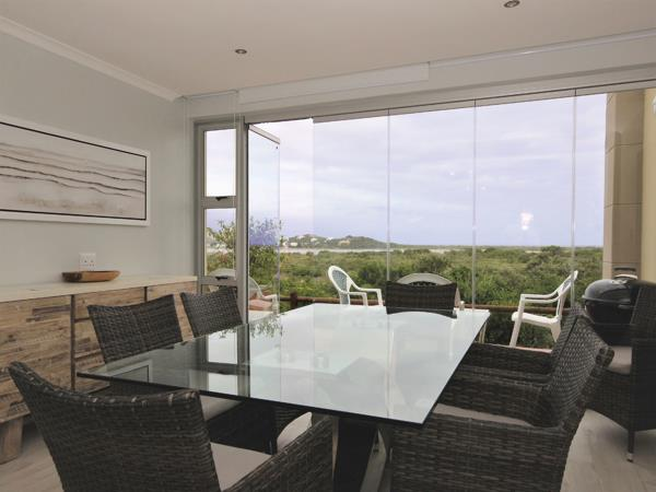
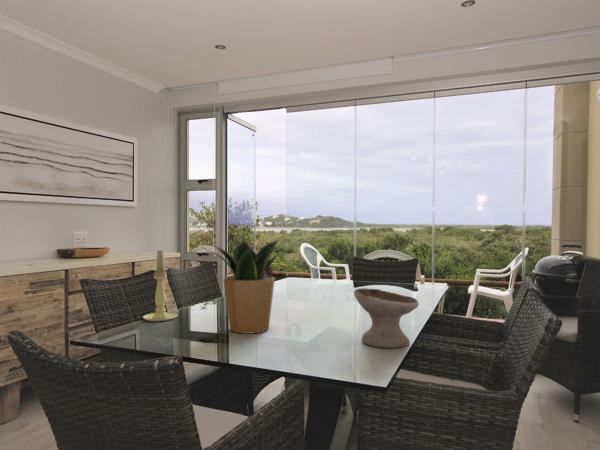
+ candle holder (160, 283)
+ potted plant (246, 283)
+ bowl (385, 316)
